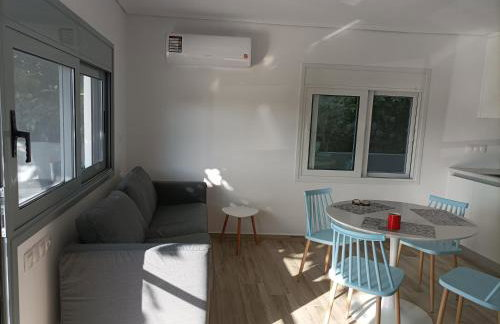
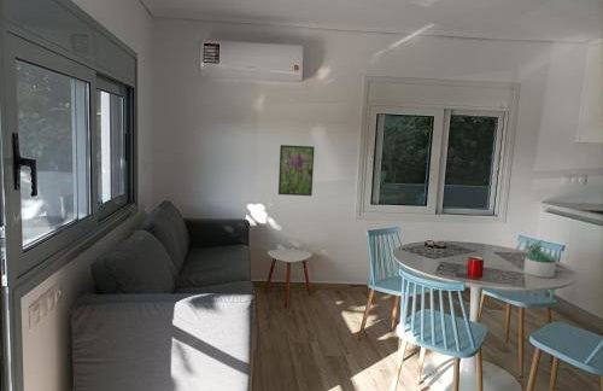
+ succulent plant (541, 257)
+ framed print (295, 170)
